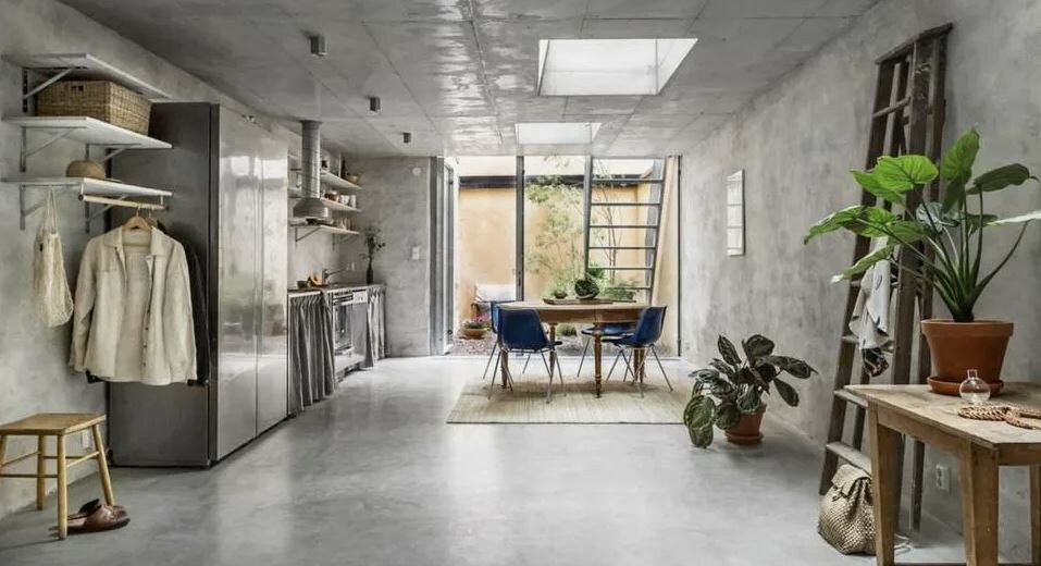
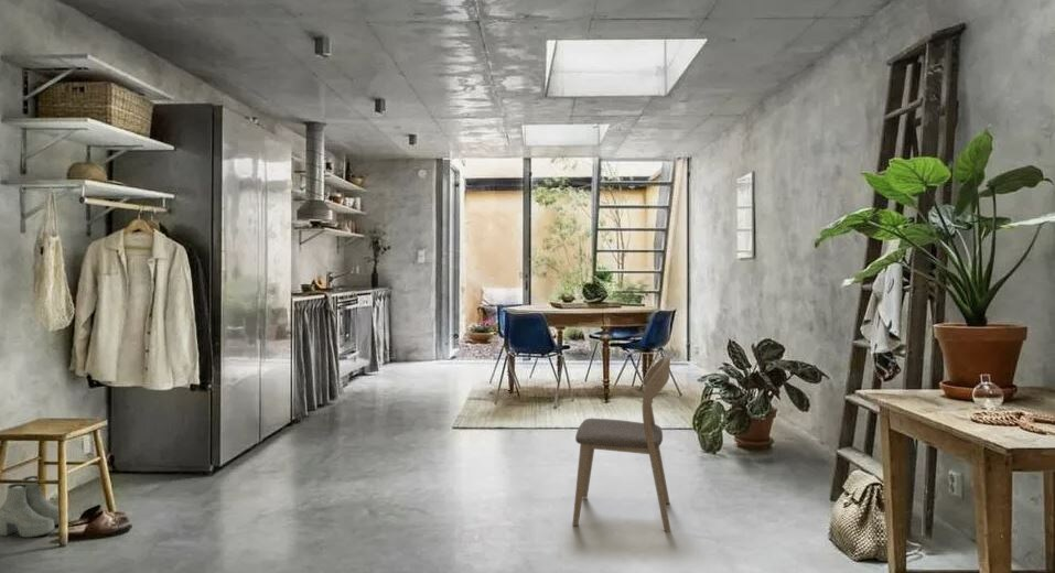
+ boots (34, 505)
+ chair (624, 434)
